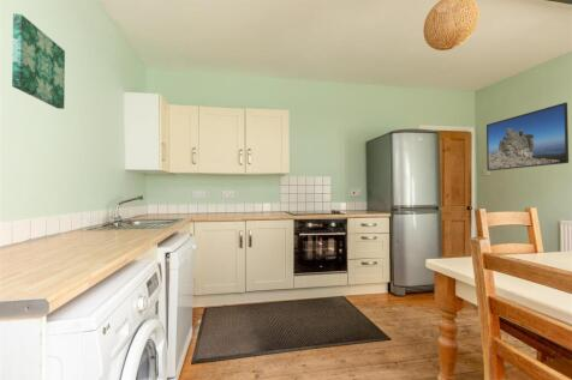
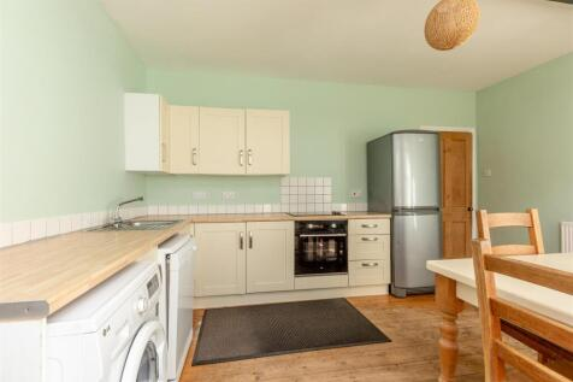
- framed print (522, 140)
- wall art (41, 66)
